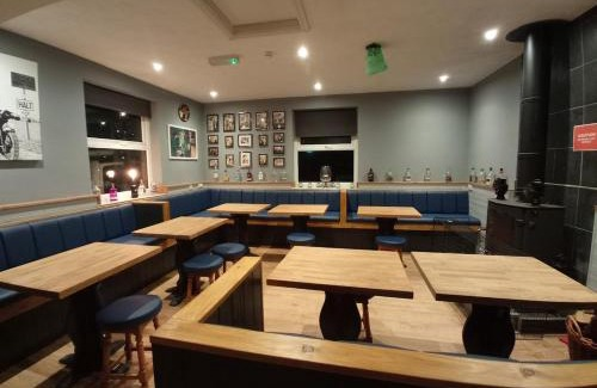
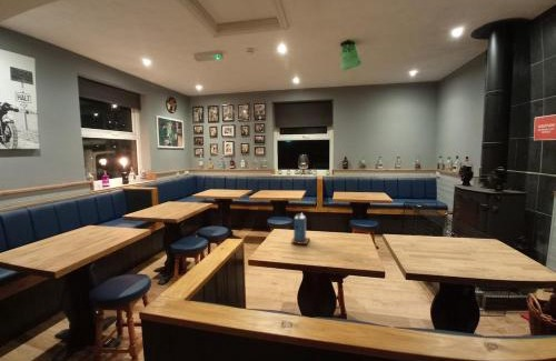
+ candle (300, 227)
